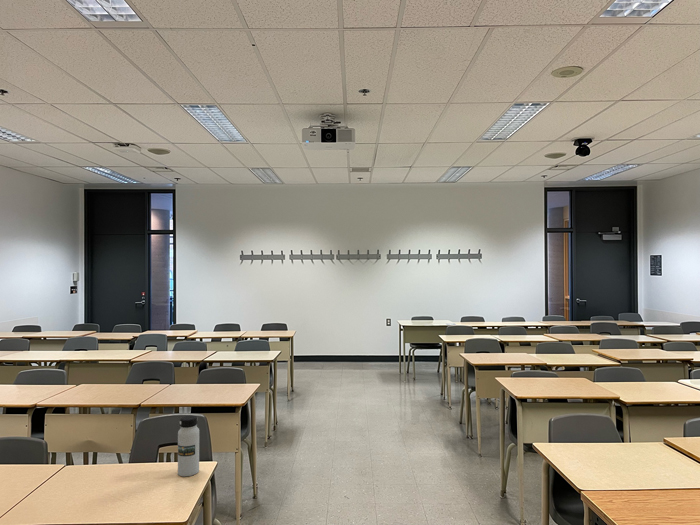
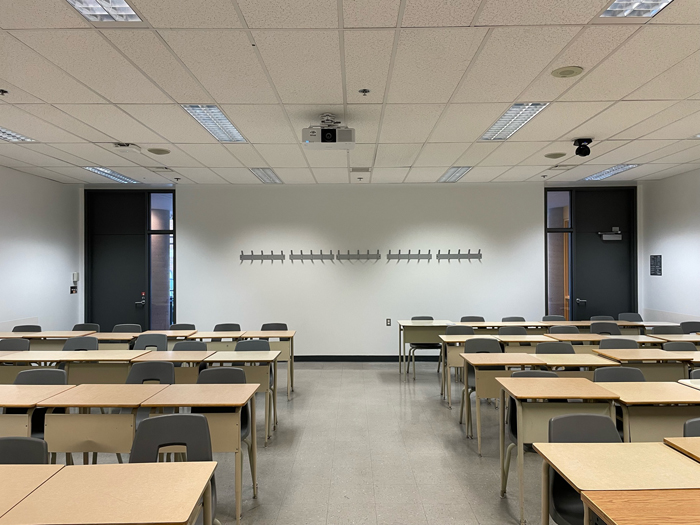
- water bottle (188, 444)
